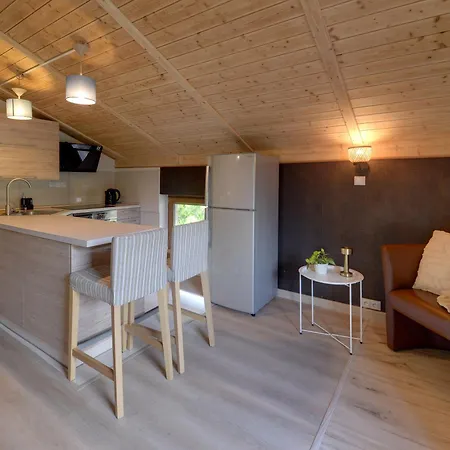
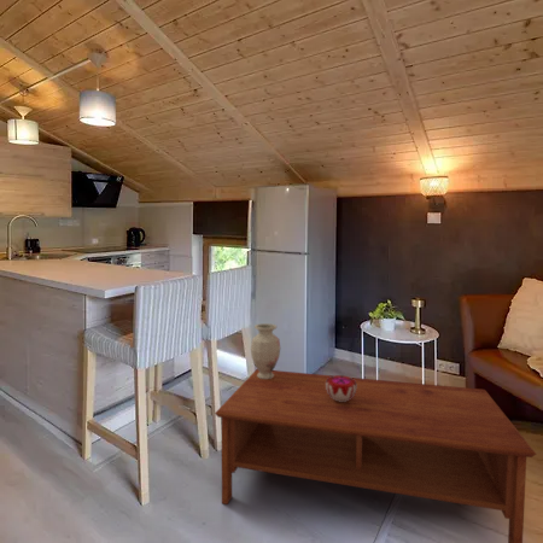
+ decorative bowl (340, 390)
+ vase (265, 350)
+ coffee table (360, 443)
